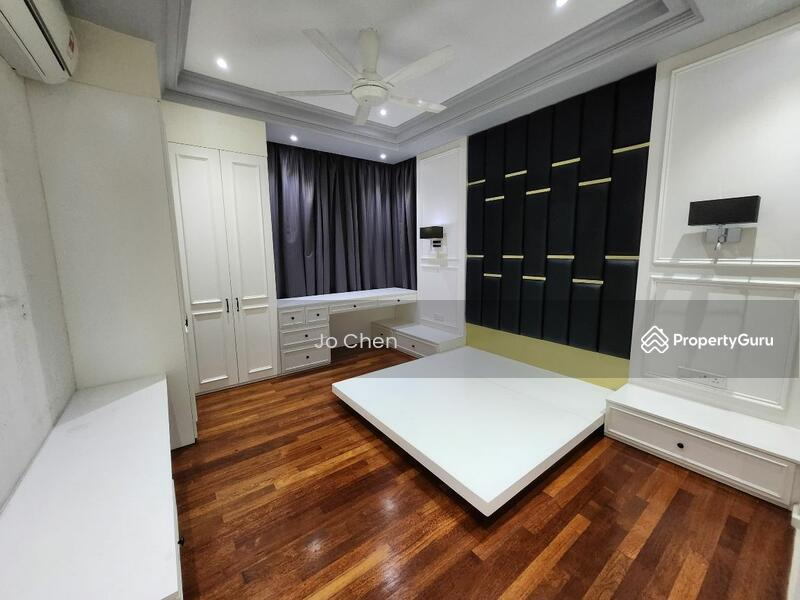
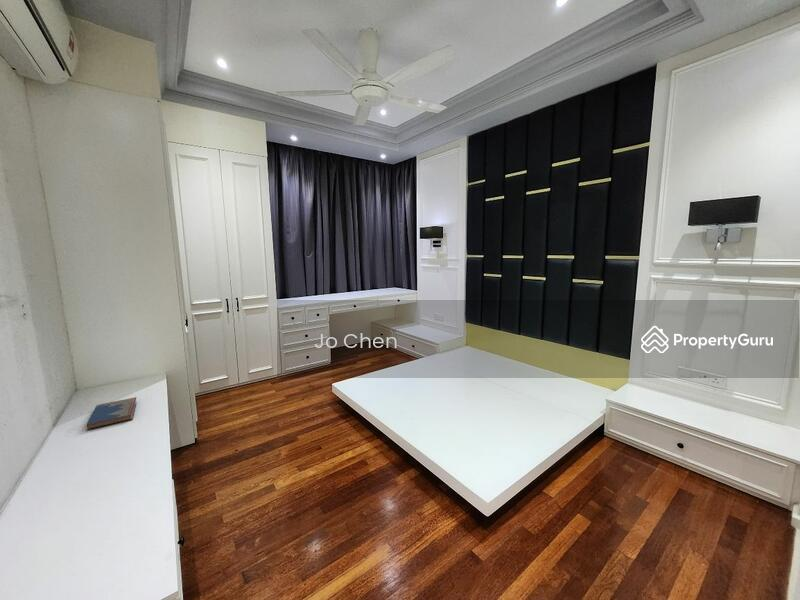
+ hardcover book (114, 411)
